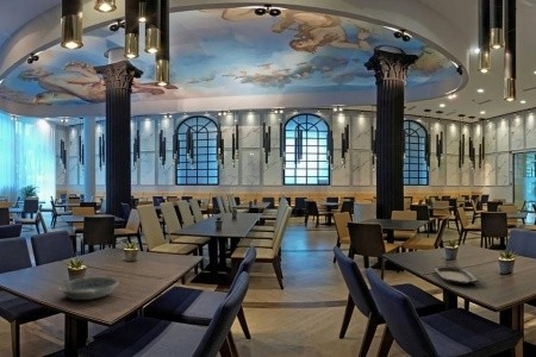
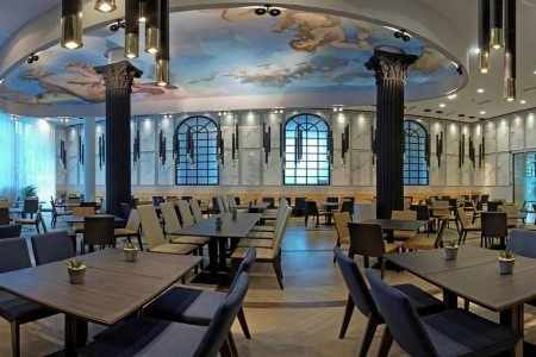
- serving tray (454, 275)
- bowl (89, 289)
